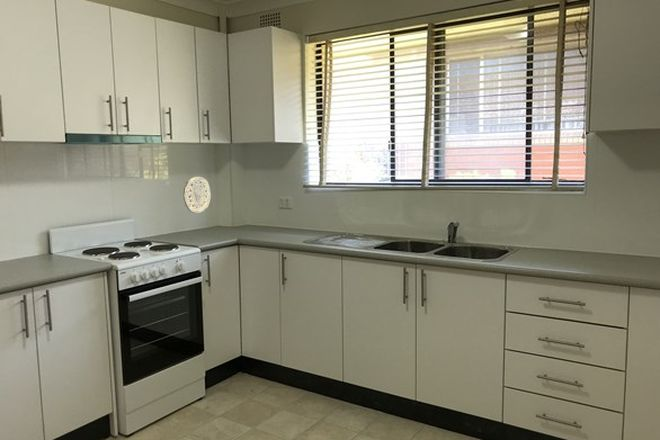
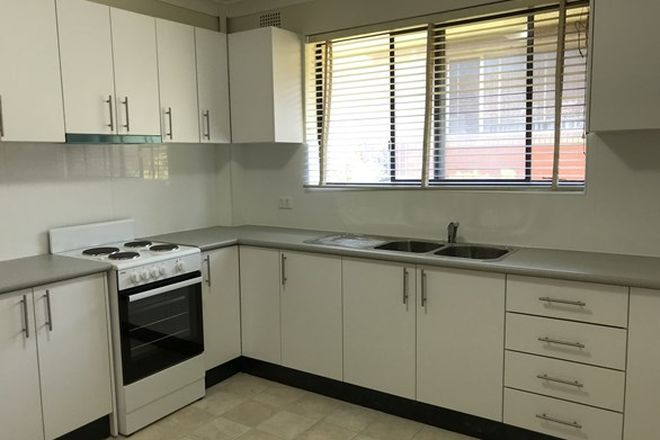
- decorative plate (197, 194)
